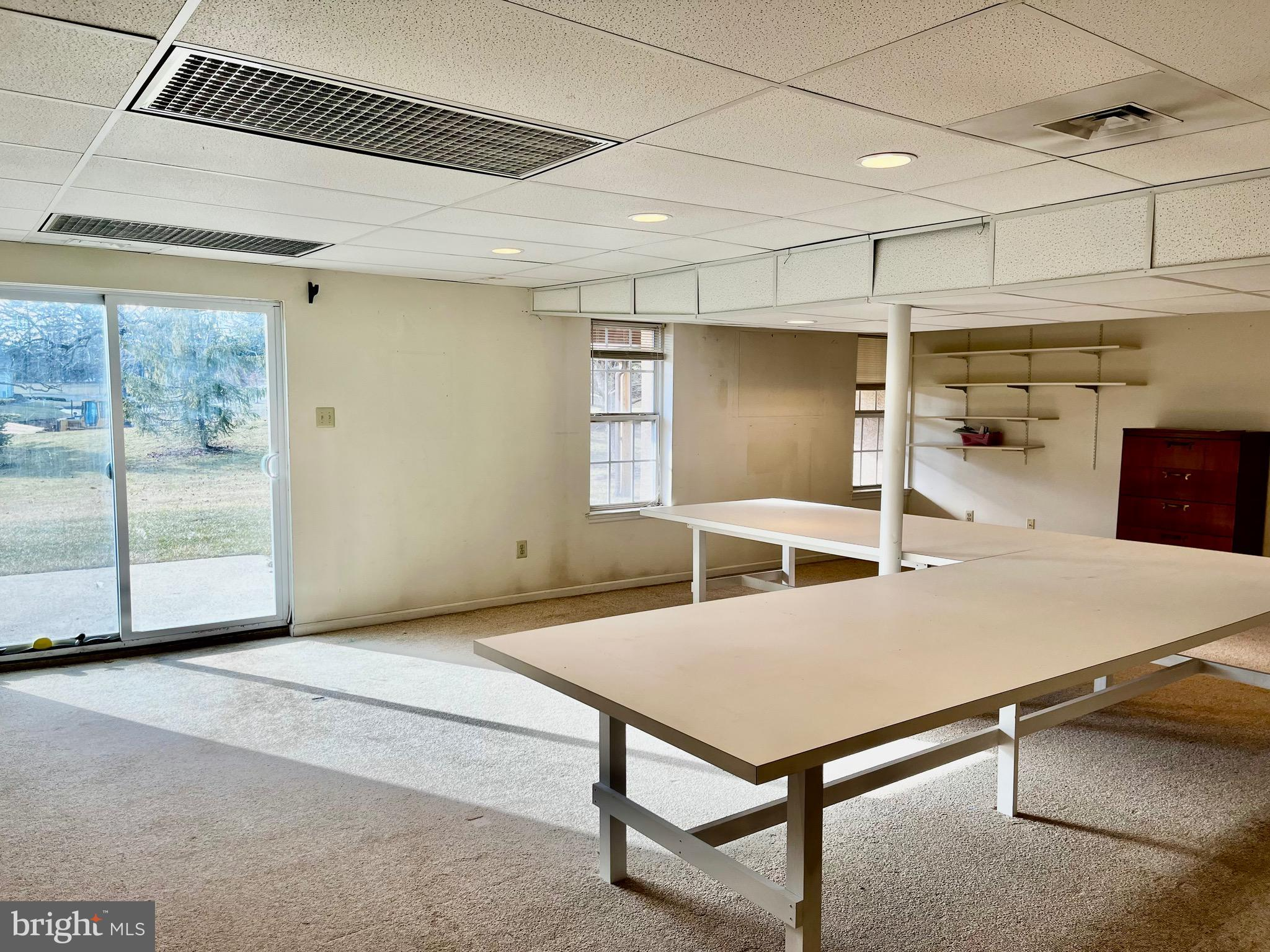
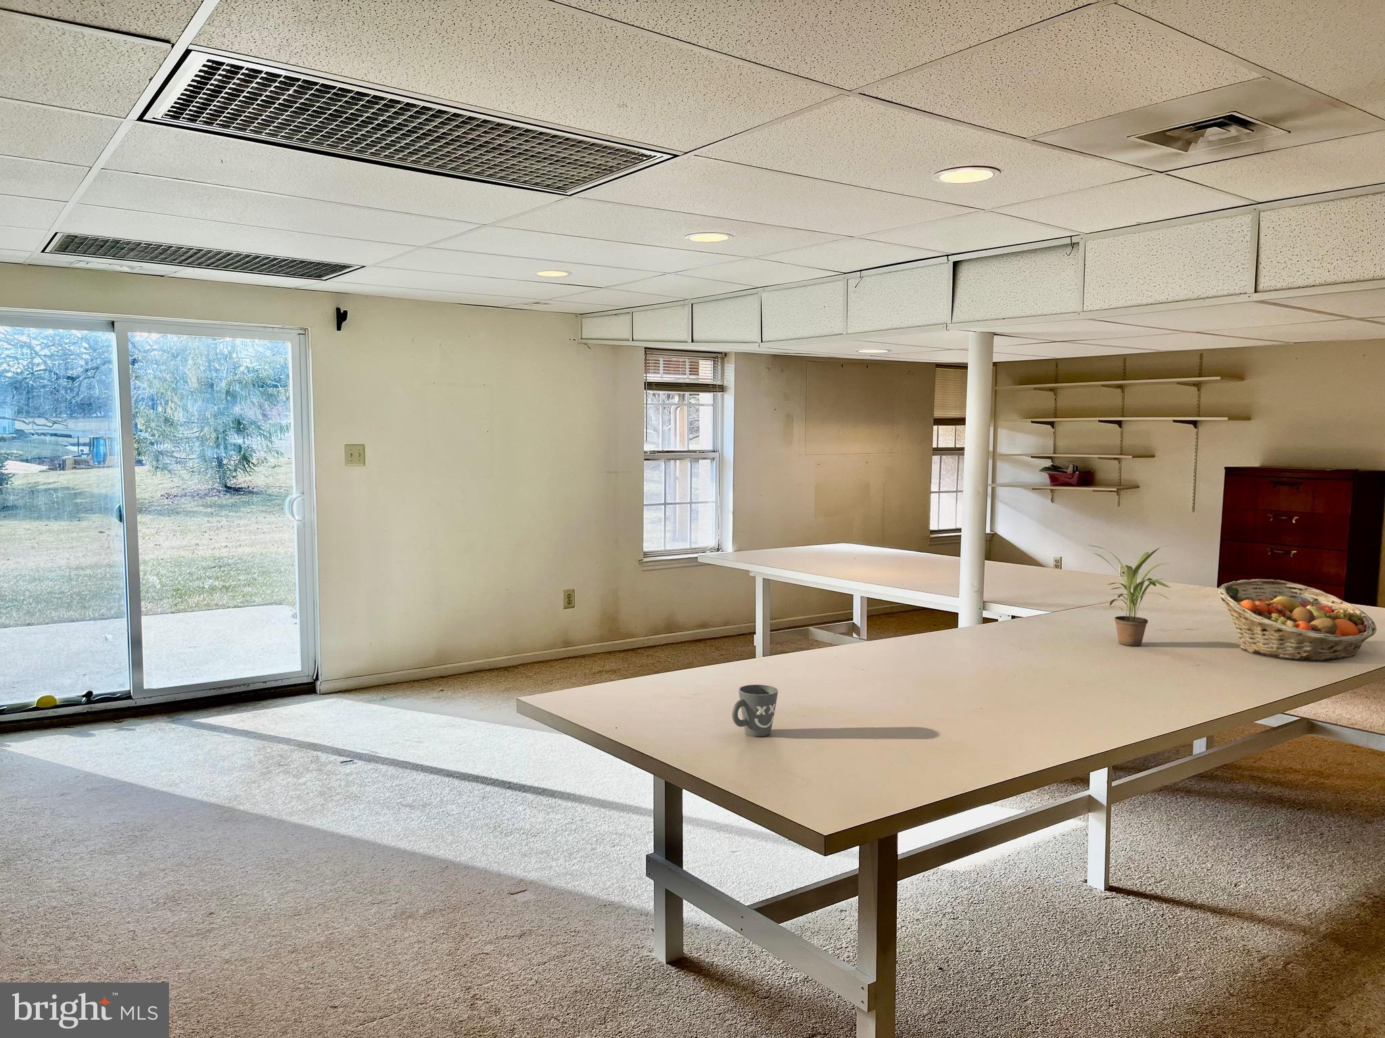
+ potted plant (1128, 593)
+ fruit basket (1293, 618)
+ mug (752, 712)
